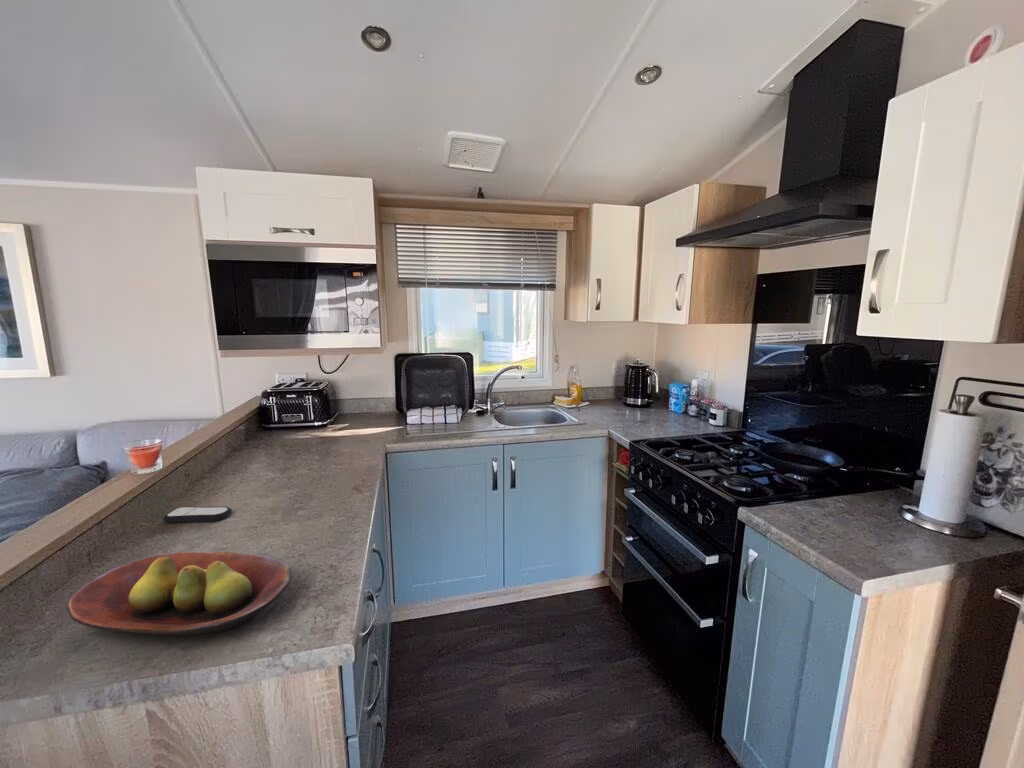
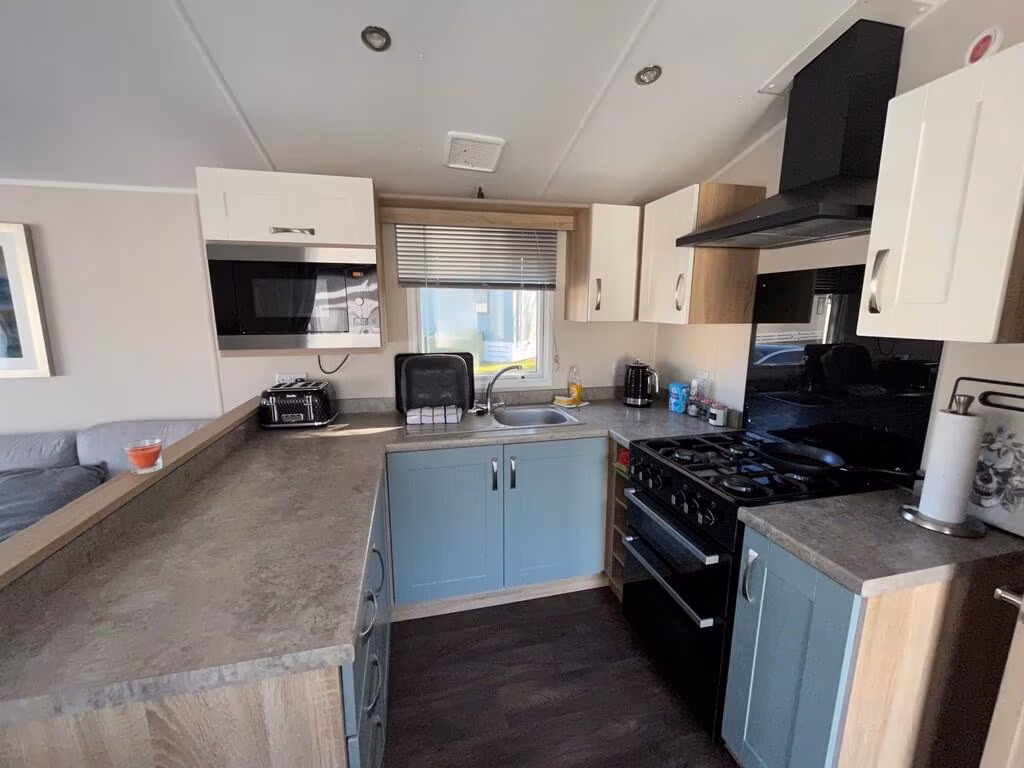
- remote control (199, 513)
- fruit bowl (187, 587)
